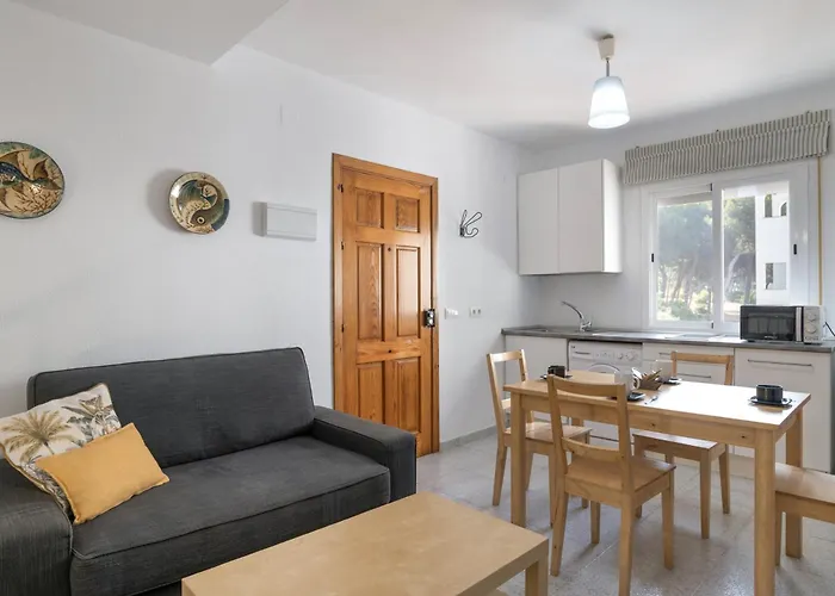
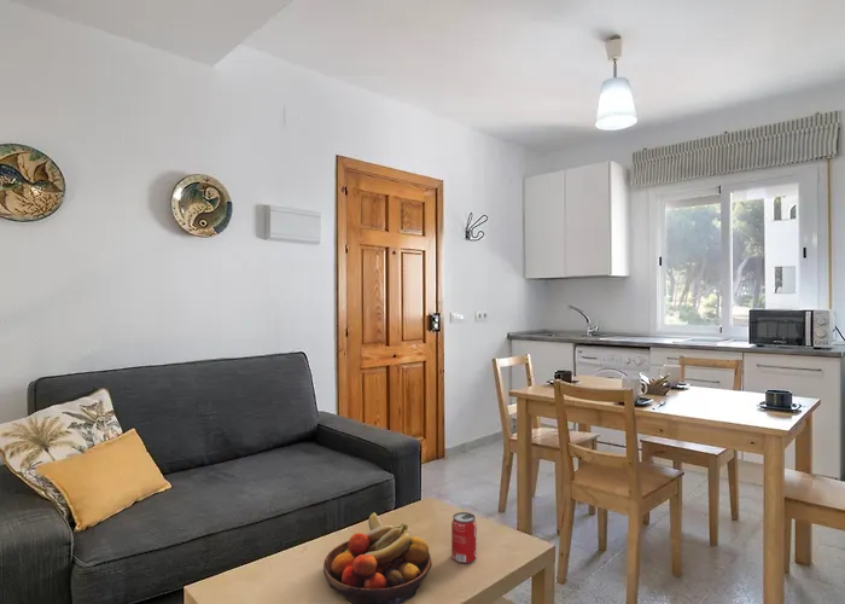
+ beverage can (464, 536)
+ fruit bowl (377, 554)
